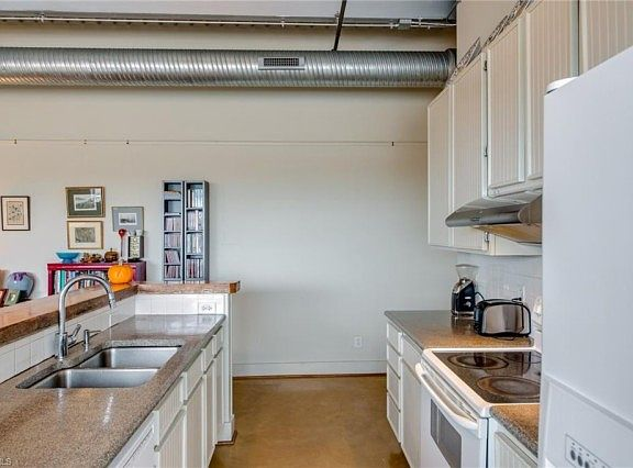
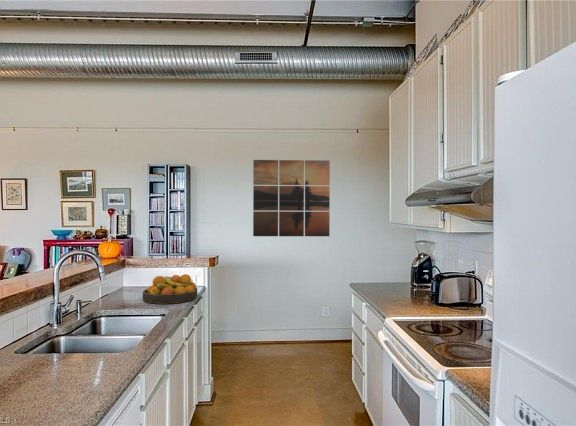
+ wall art (291, 198)
+ fruit bowl (170, 286)
